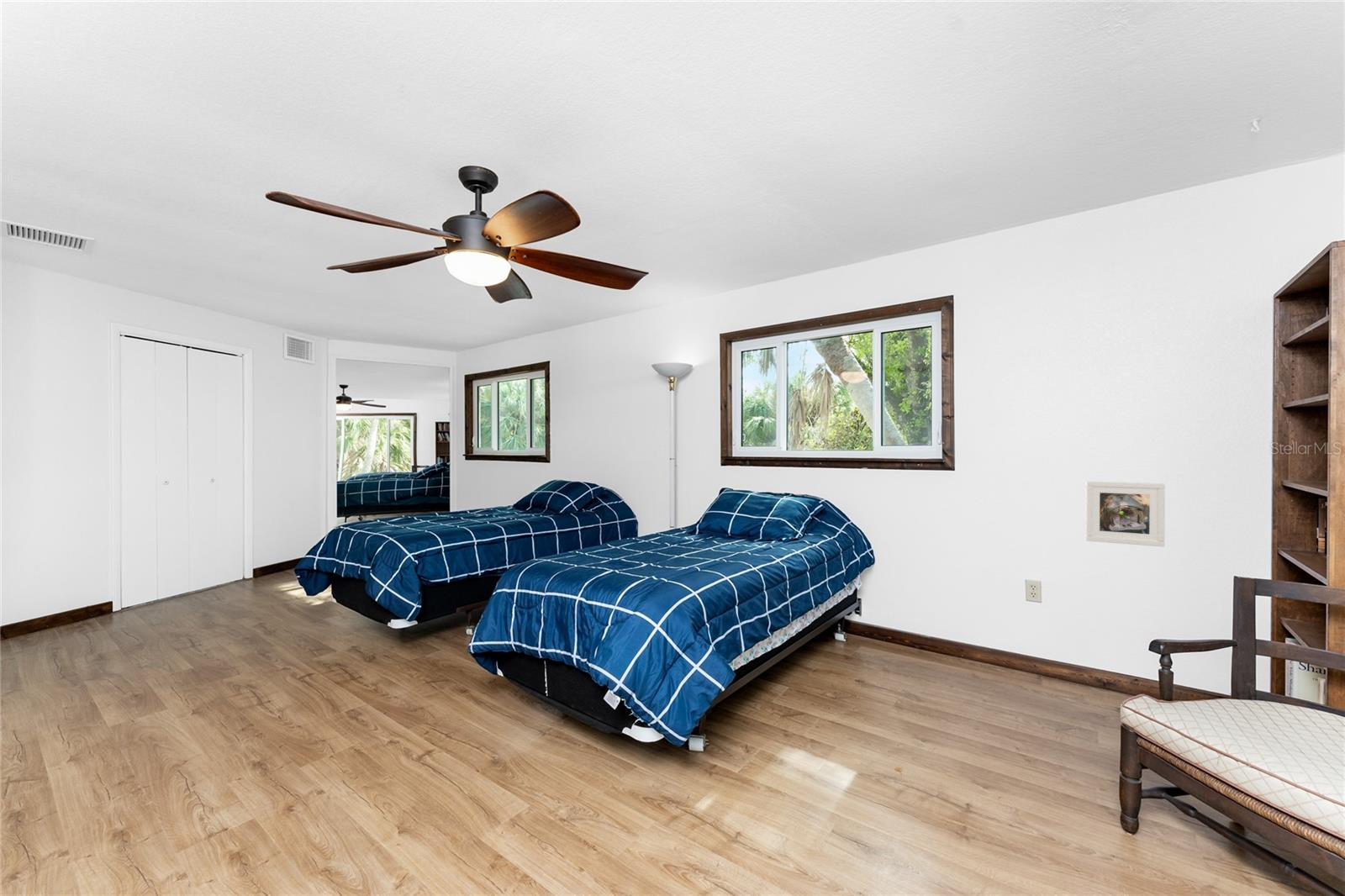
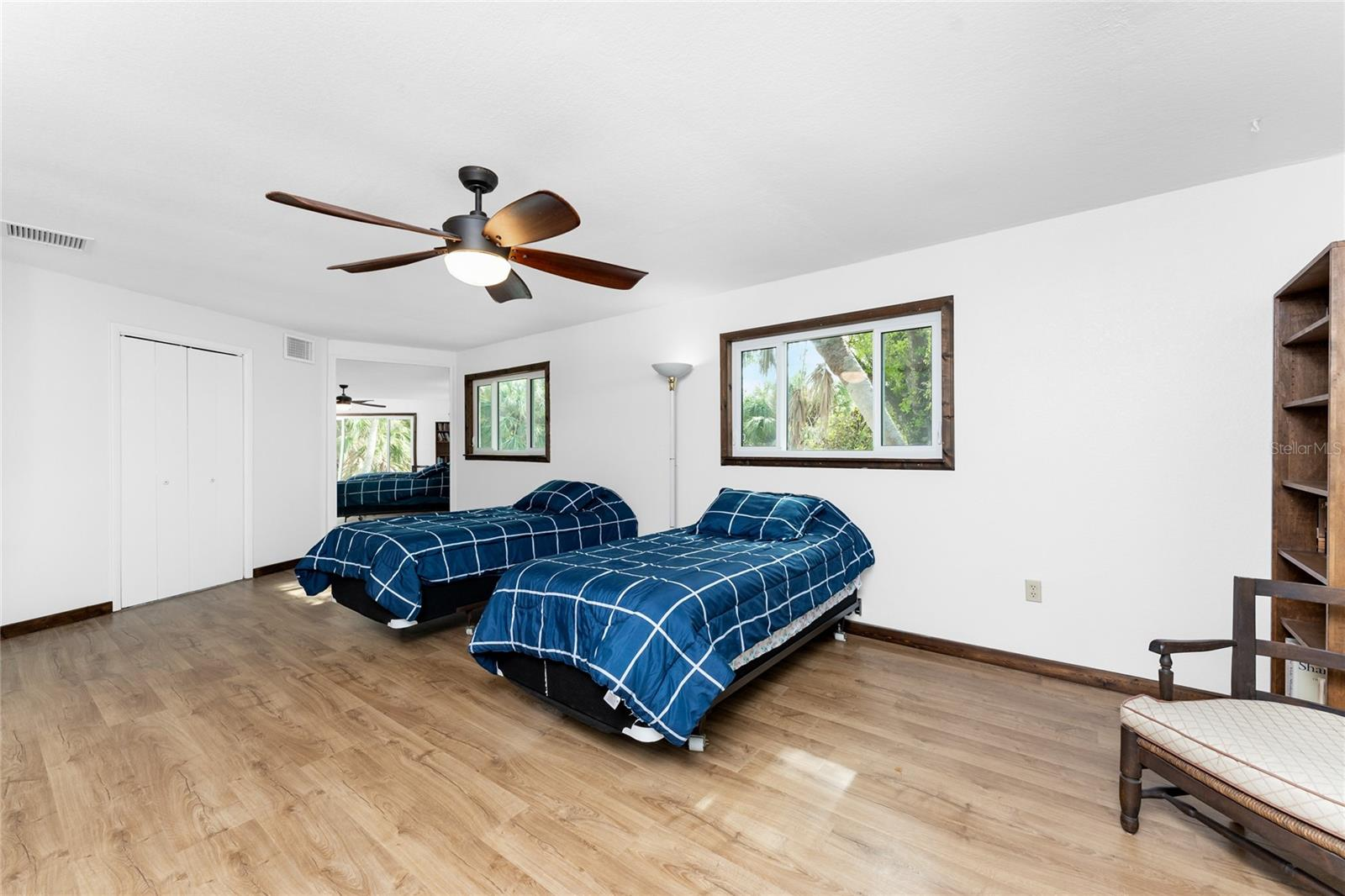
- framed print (1124, 513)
